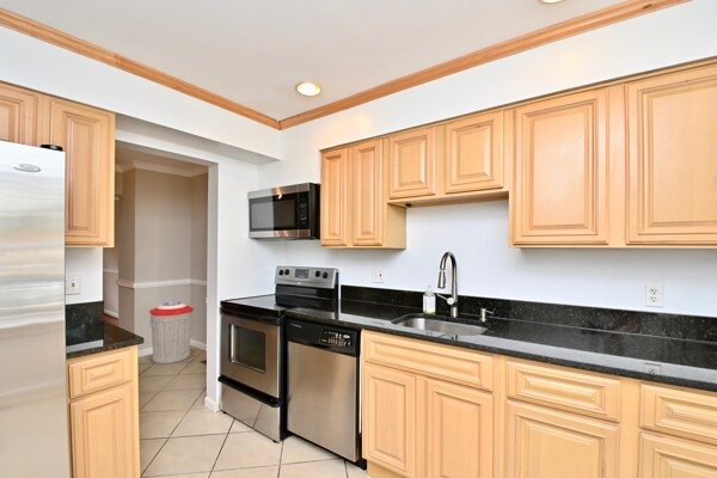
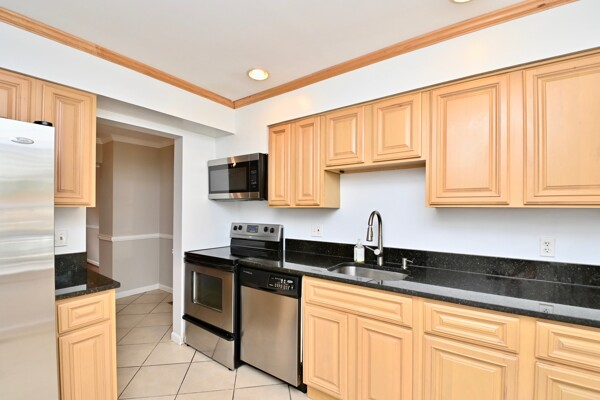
- trash can (171, 330)
